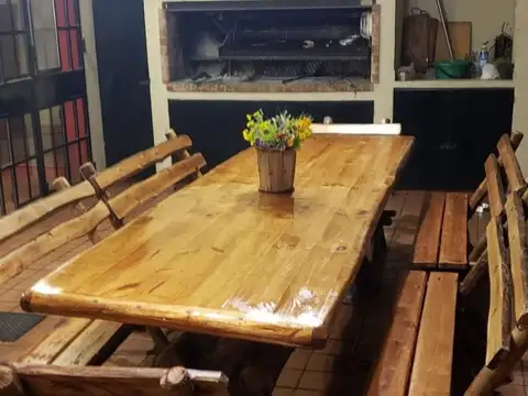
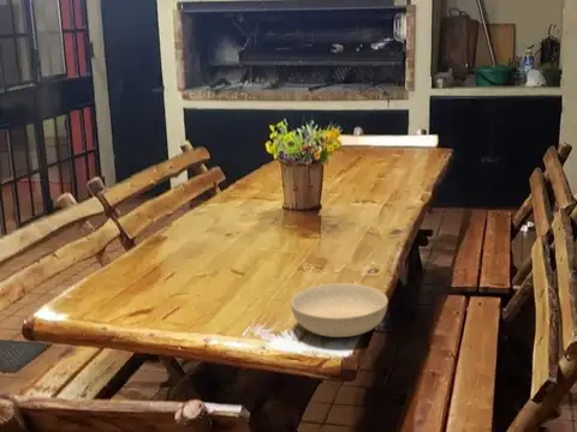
+ serving bowl (339, 313)
